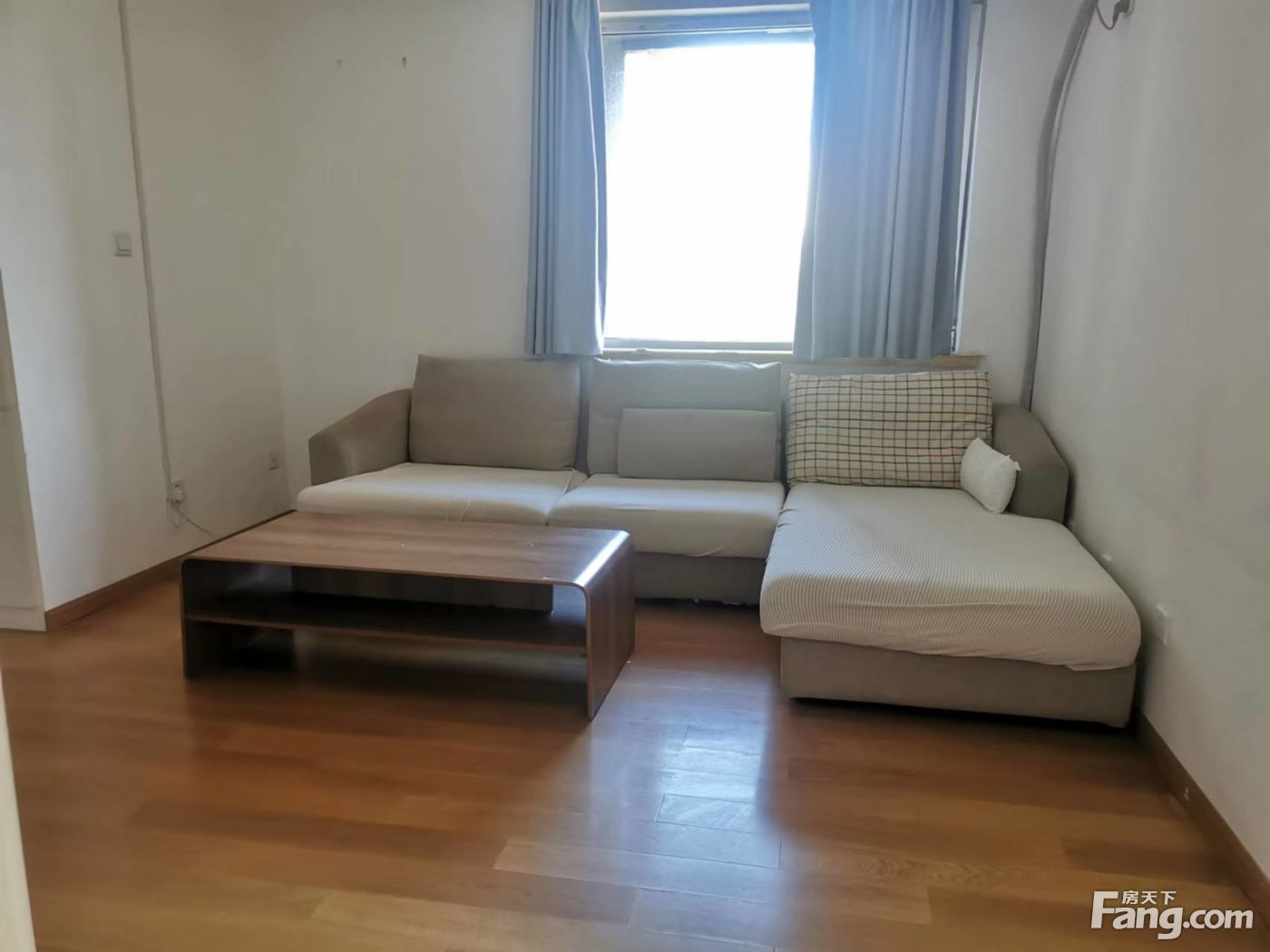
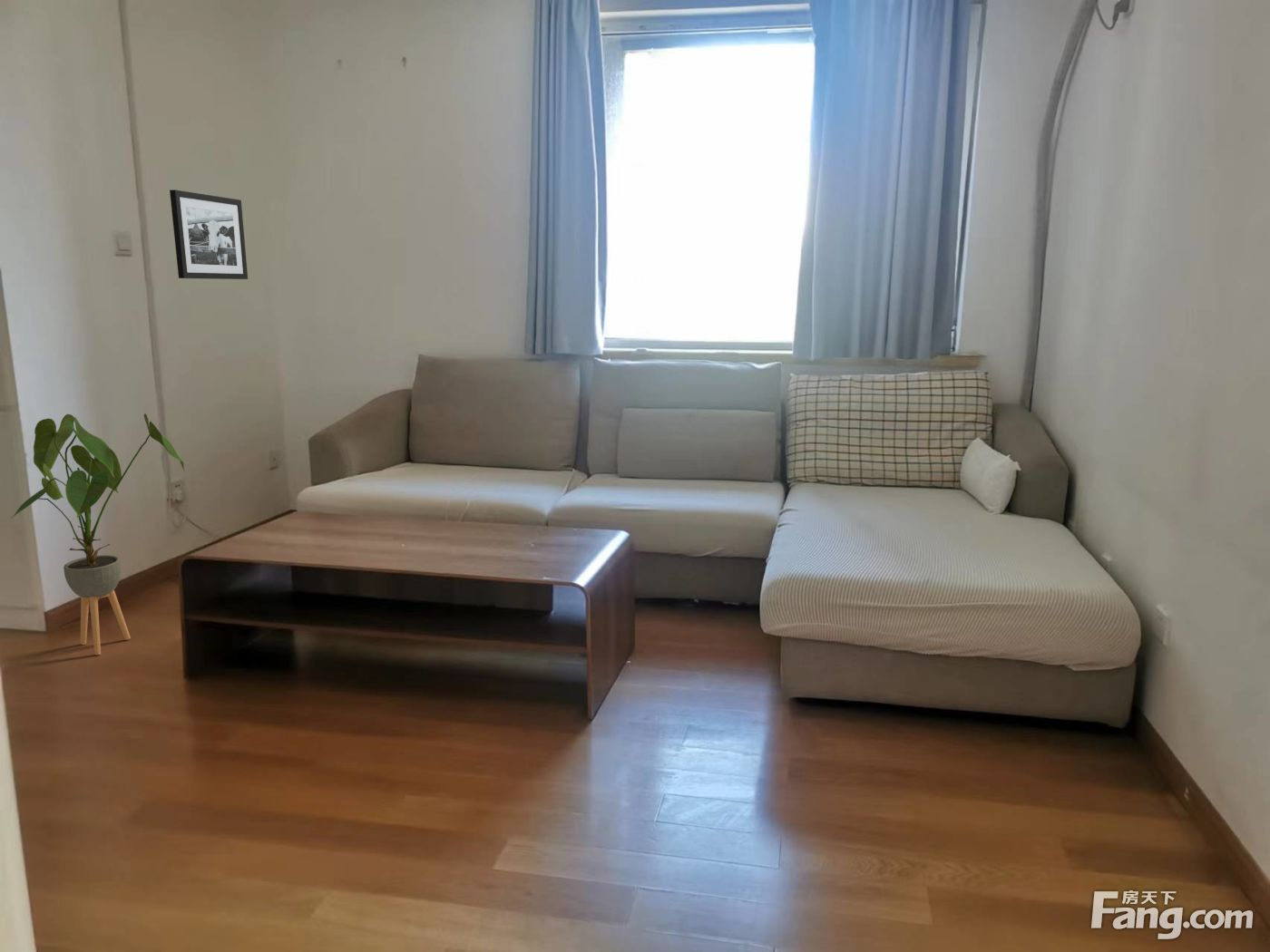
+ house plant (92, 530)
+ picture frame (210, 237)
